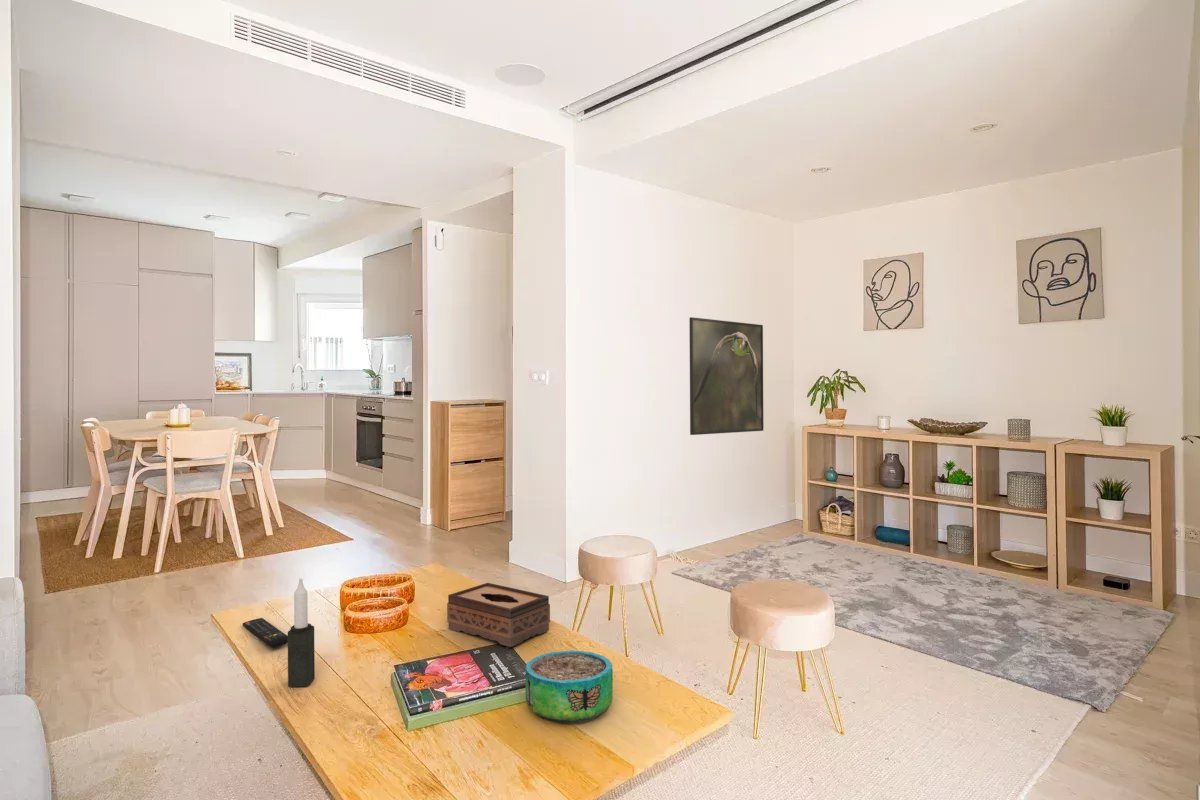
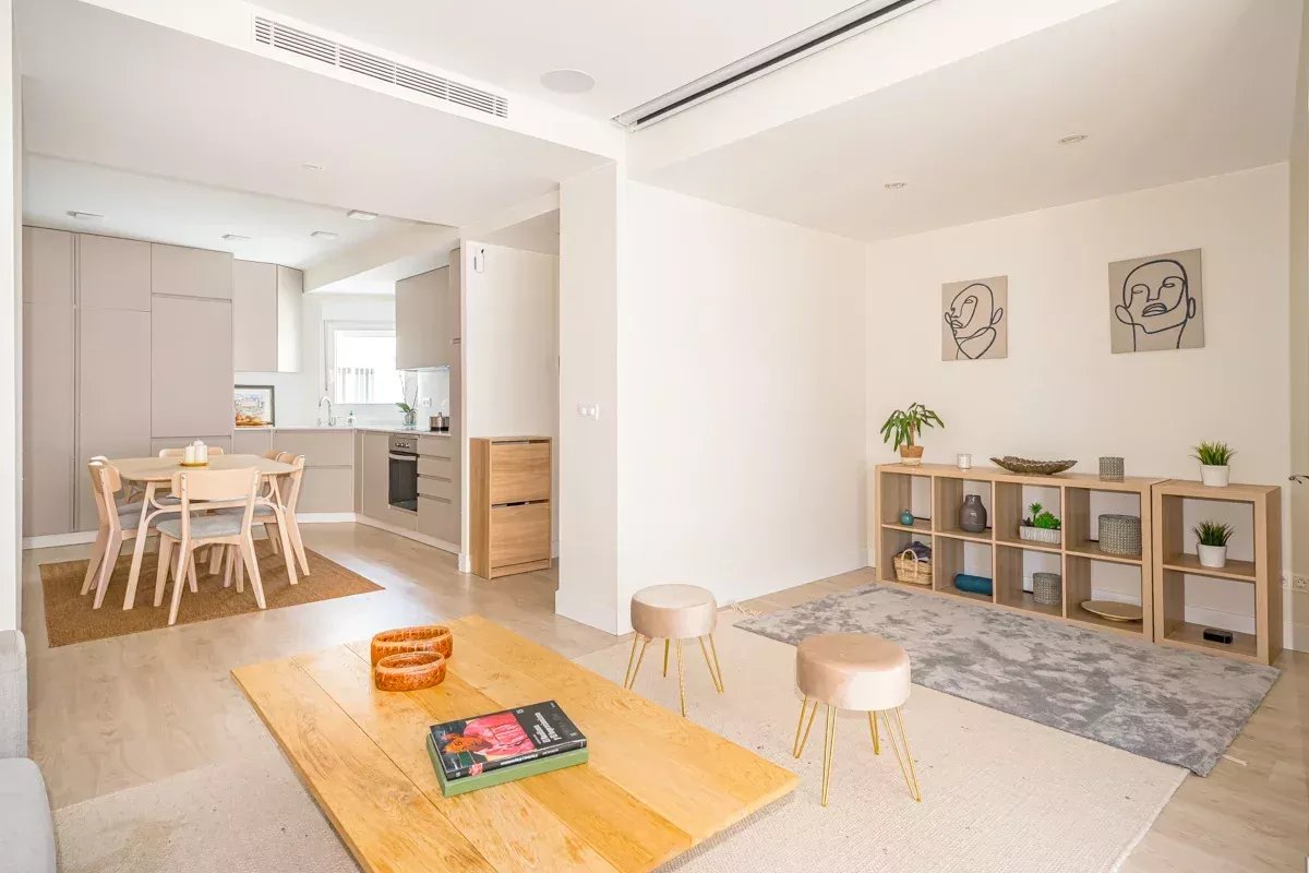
- tissue box (498, 612)
- decorative bowl (569, 684)
- candle (301, 630)
- remote control (265, 632)
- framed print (728, 377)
